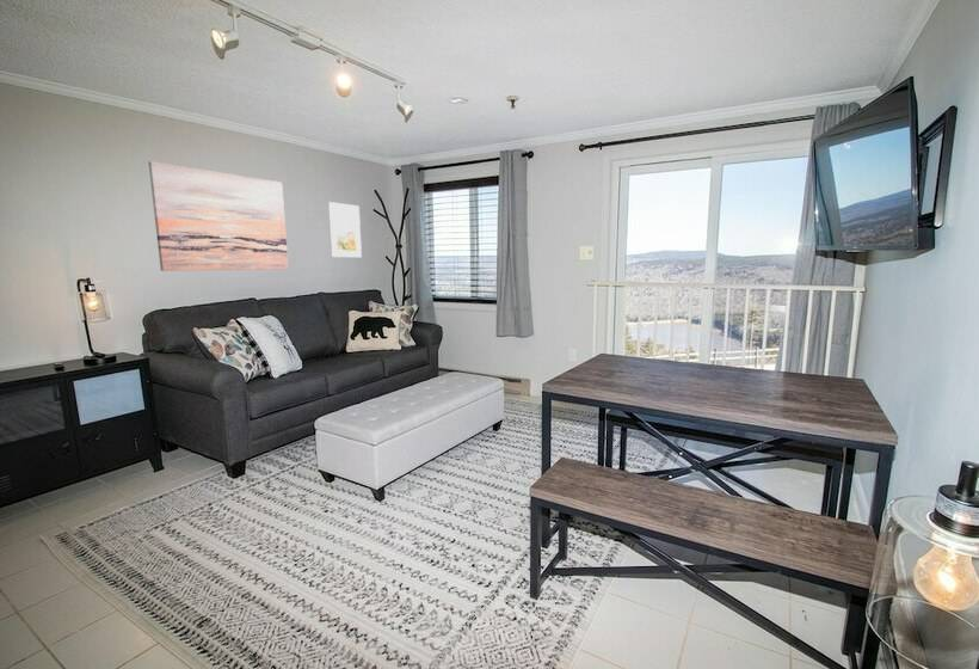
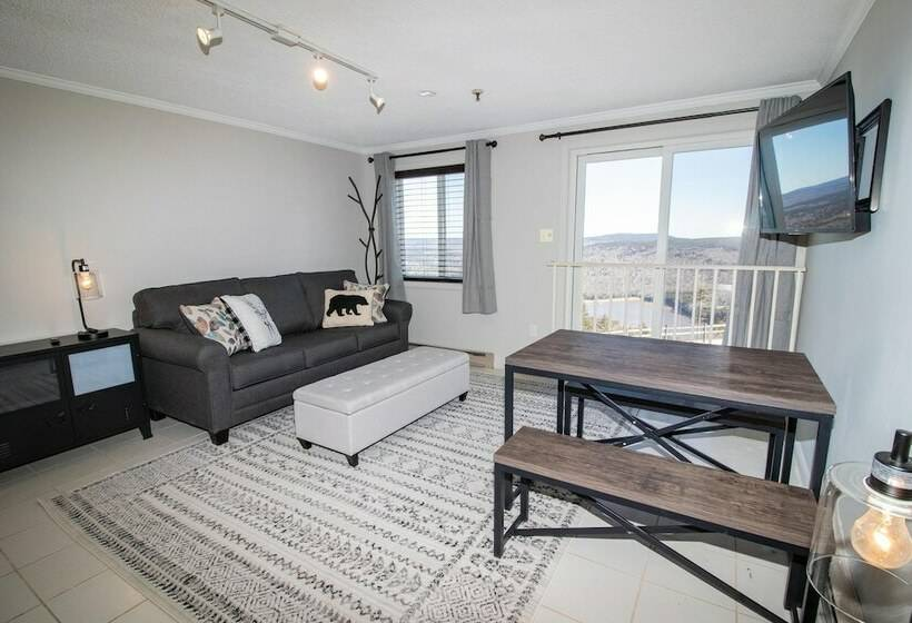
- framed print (345, 231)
- wall art (227, 222)
